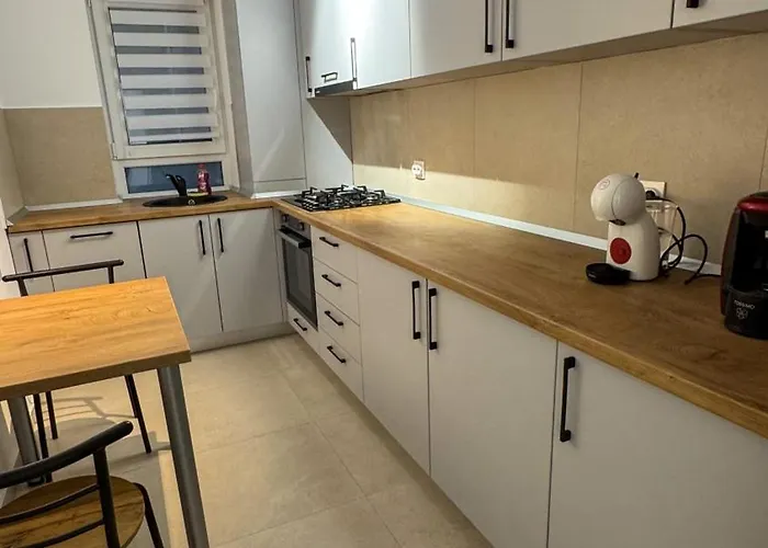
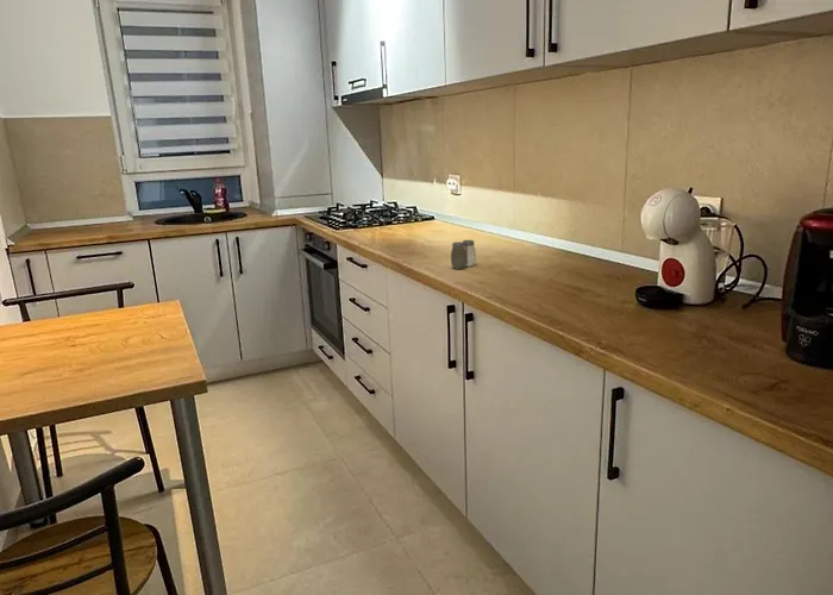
+ salt and pepper shaker (463, 253)
